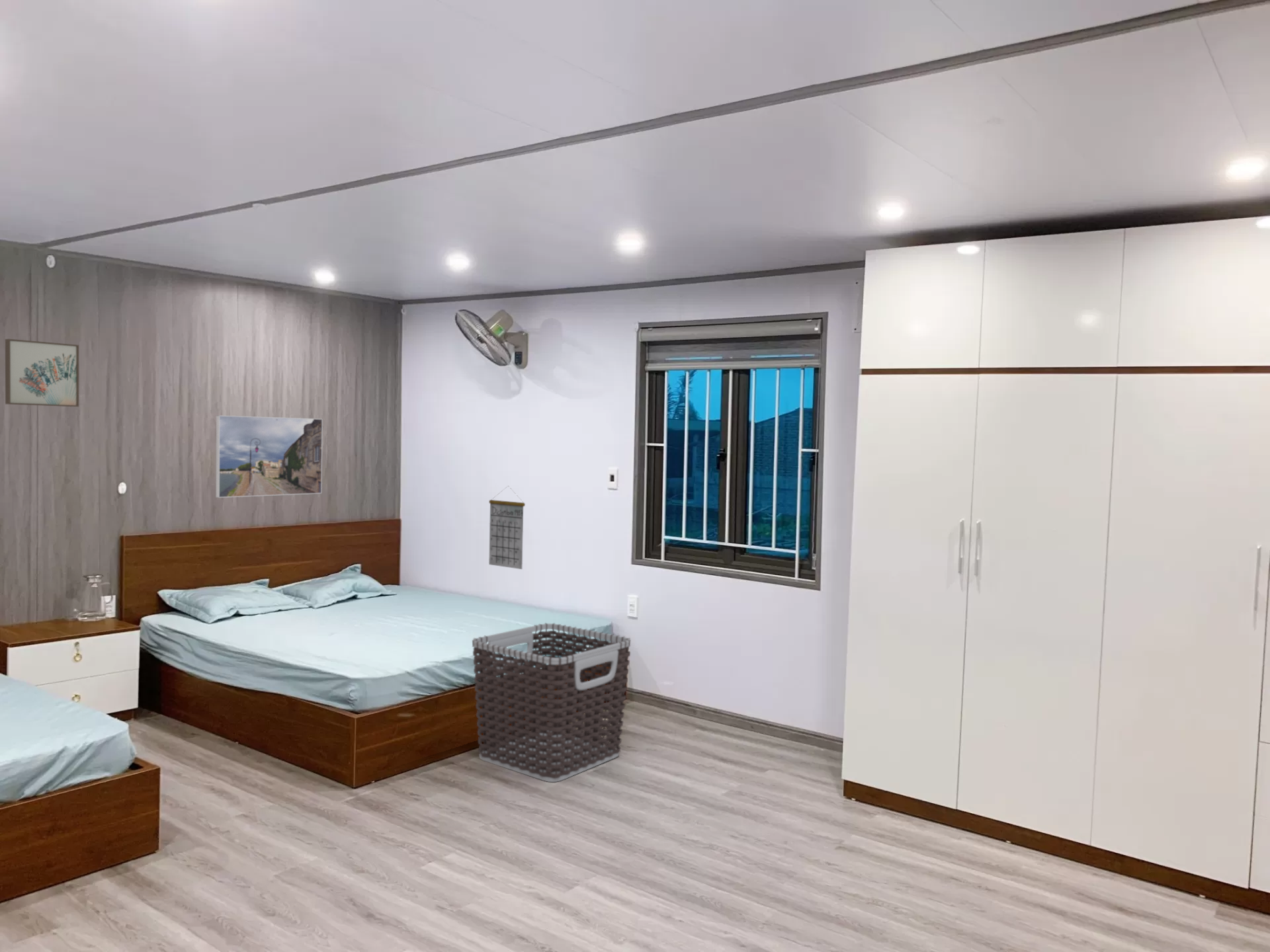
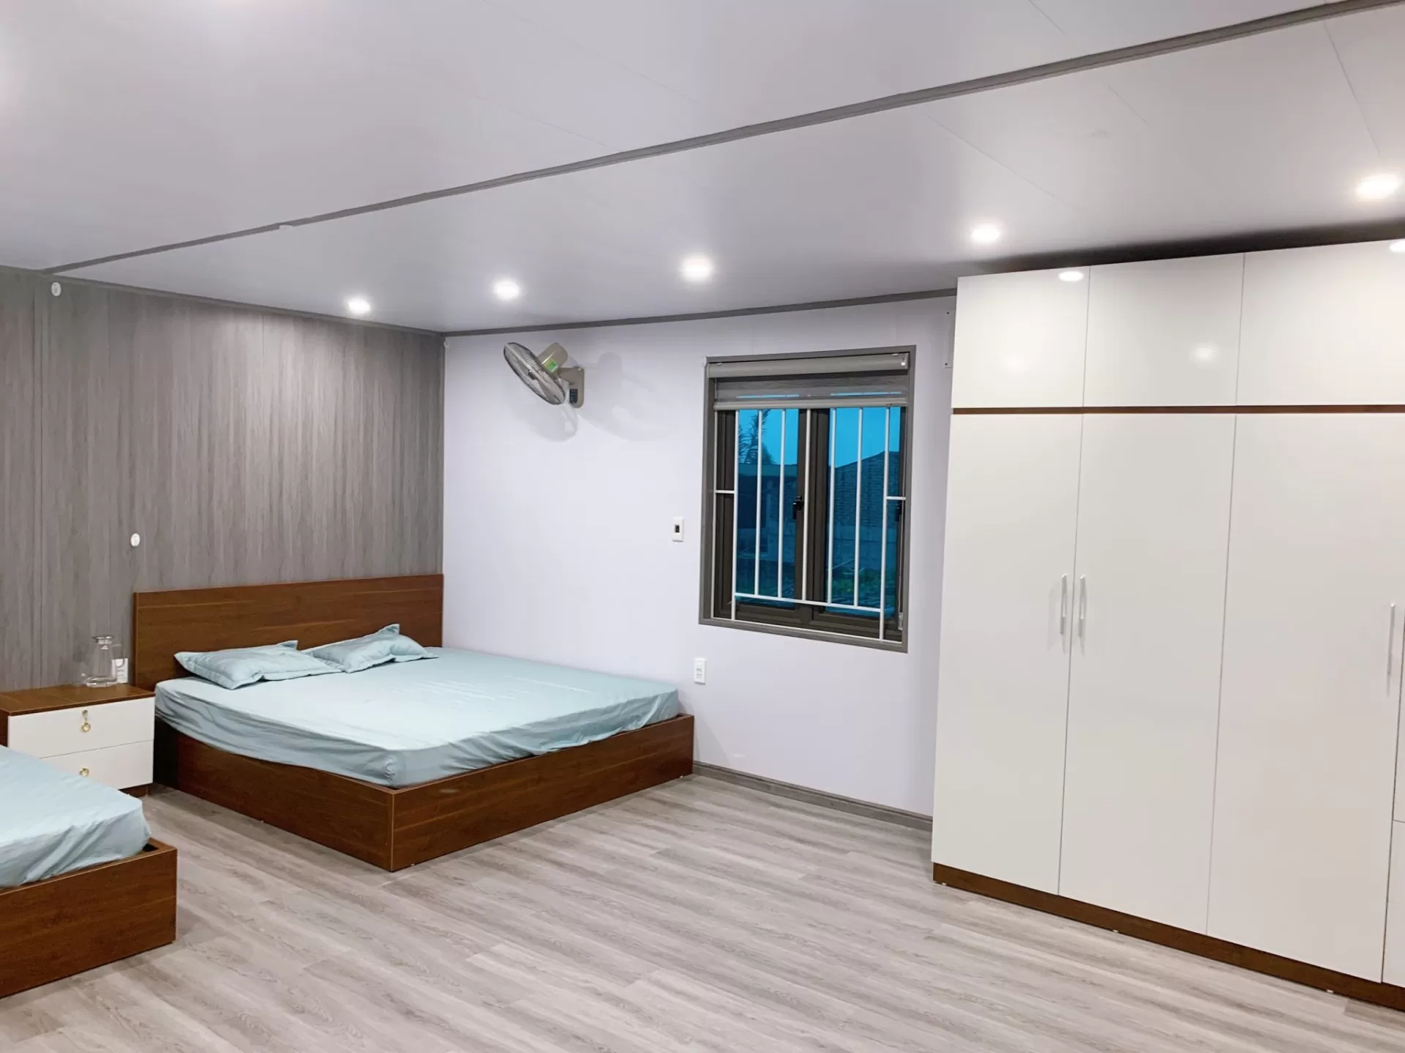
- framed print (271, 456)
- clothes hamper (551, 697)
- wall art (42, 374)
- calendar (506, 526)
